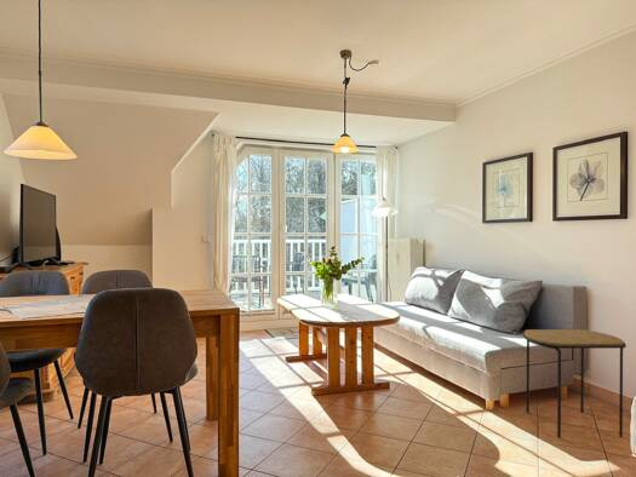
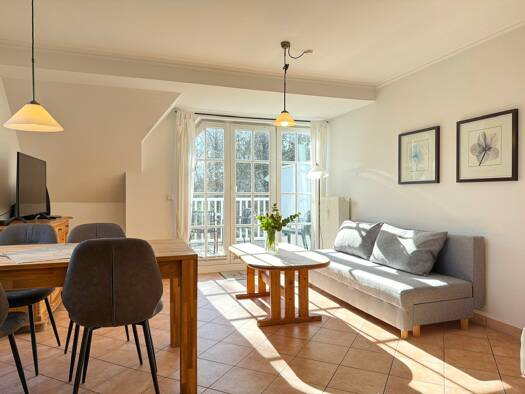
- side table (580, 379)
